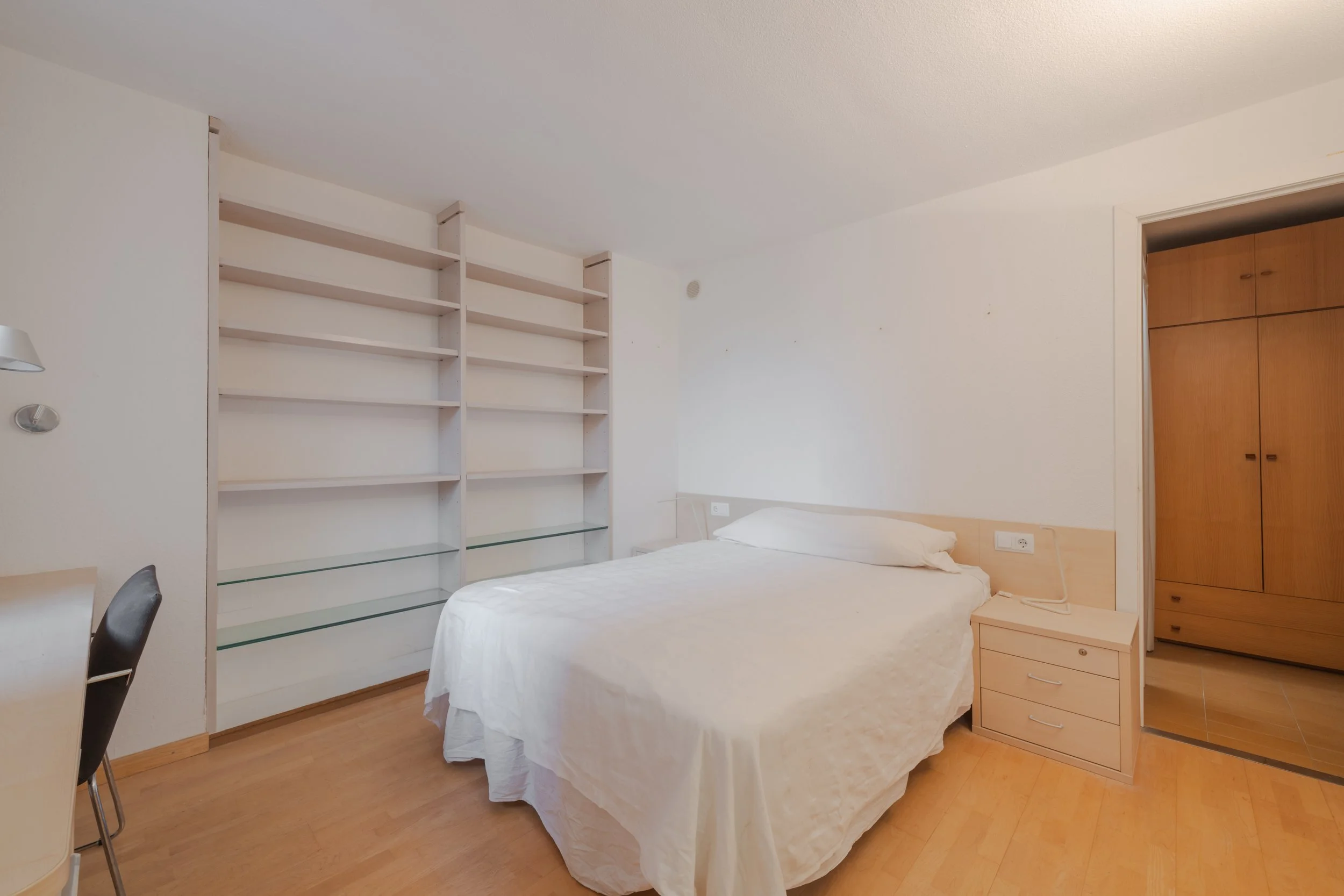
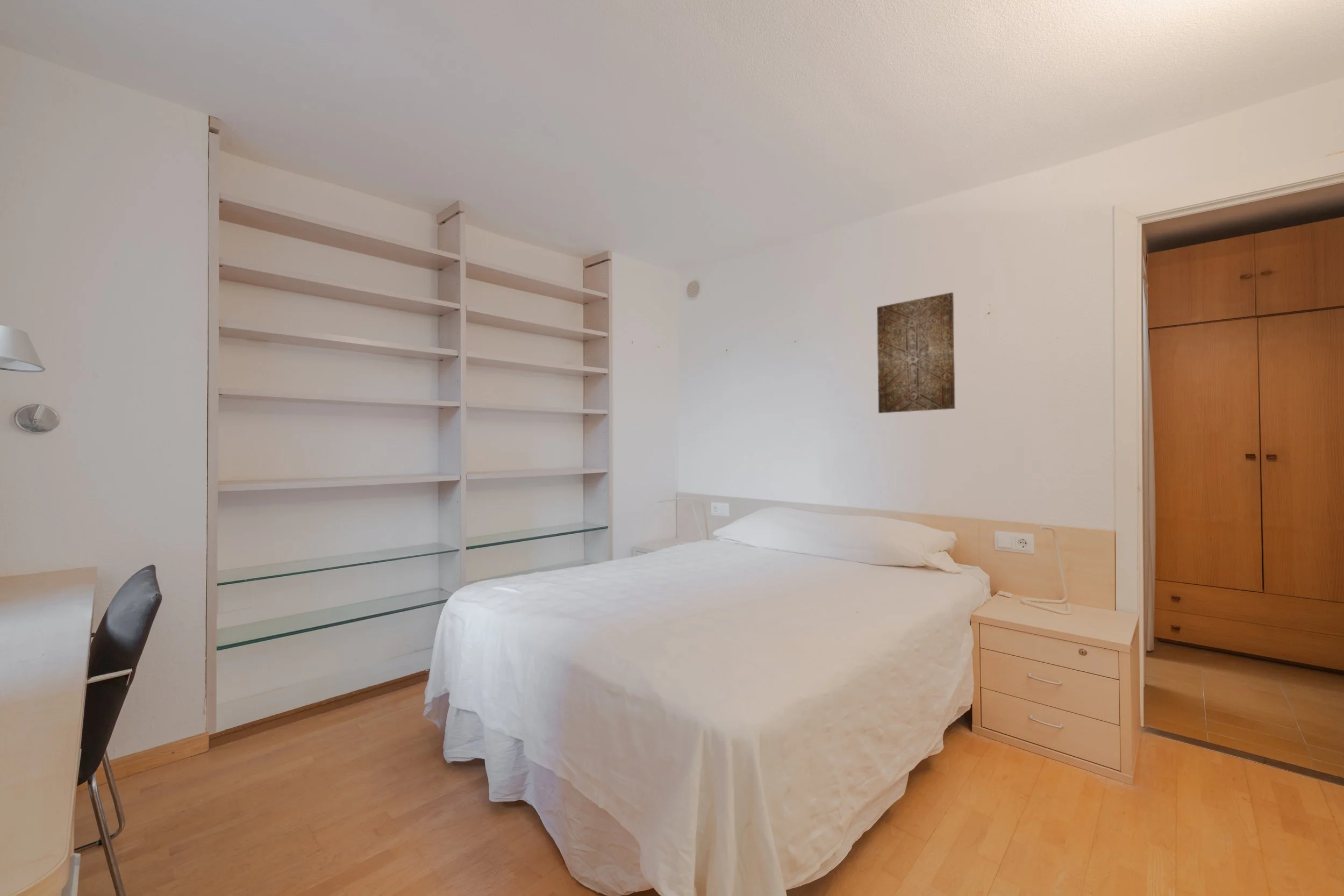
+ wall art (914, 355)
